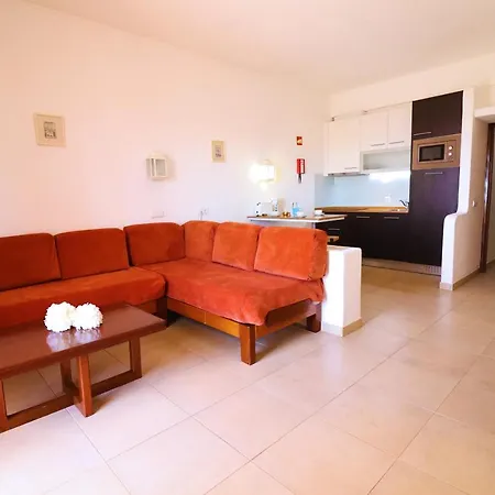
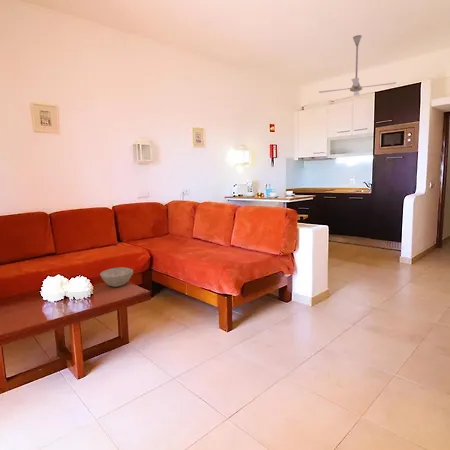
+ ceiling fan (356, 64)
+ bowl (116, 278)
